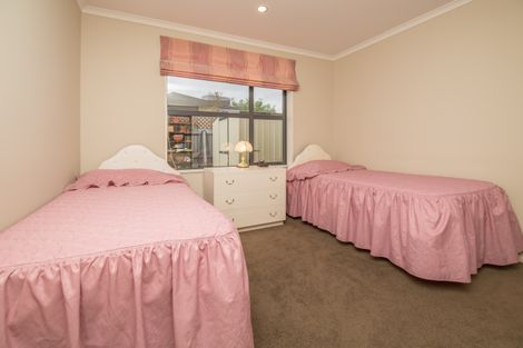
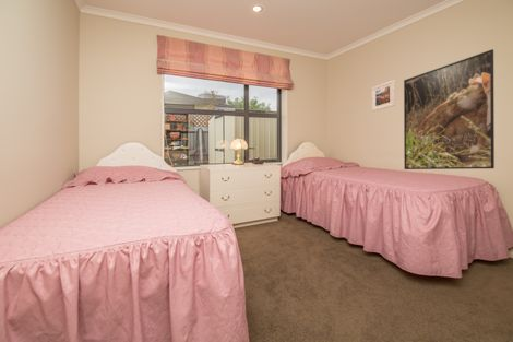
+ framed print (382, 96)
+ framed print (442, 118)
